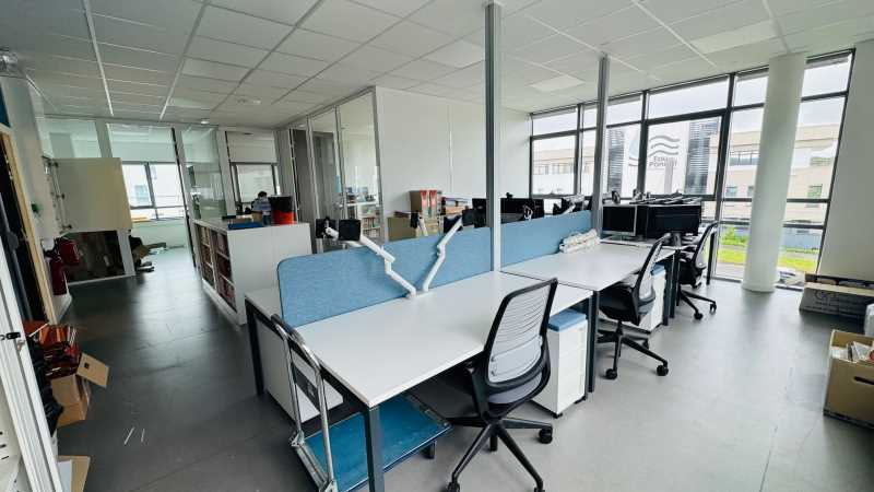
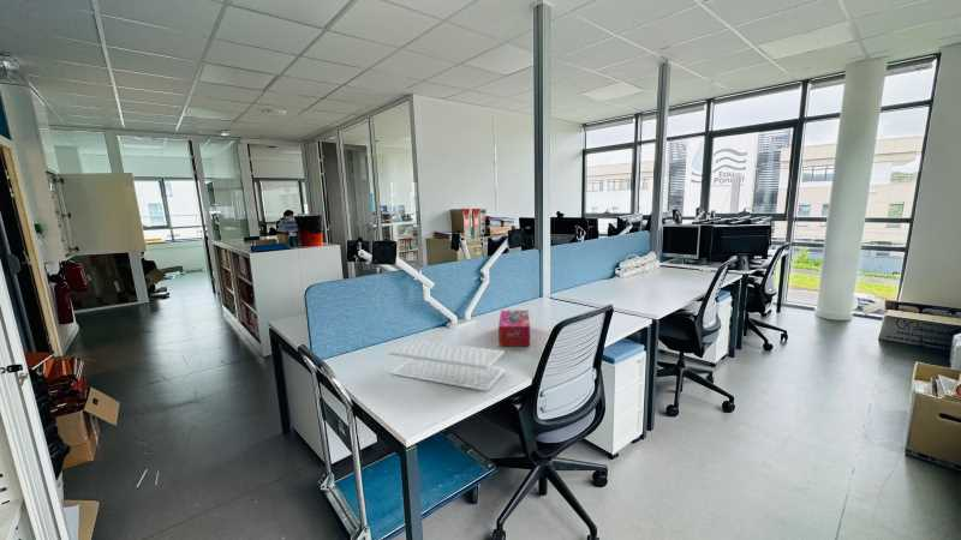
+ keyboard (446, 361)
+ tissue box (514, 326)
